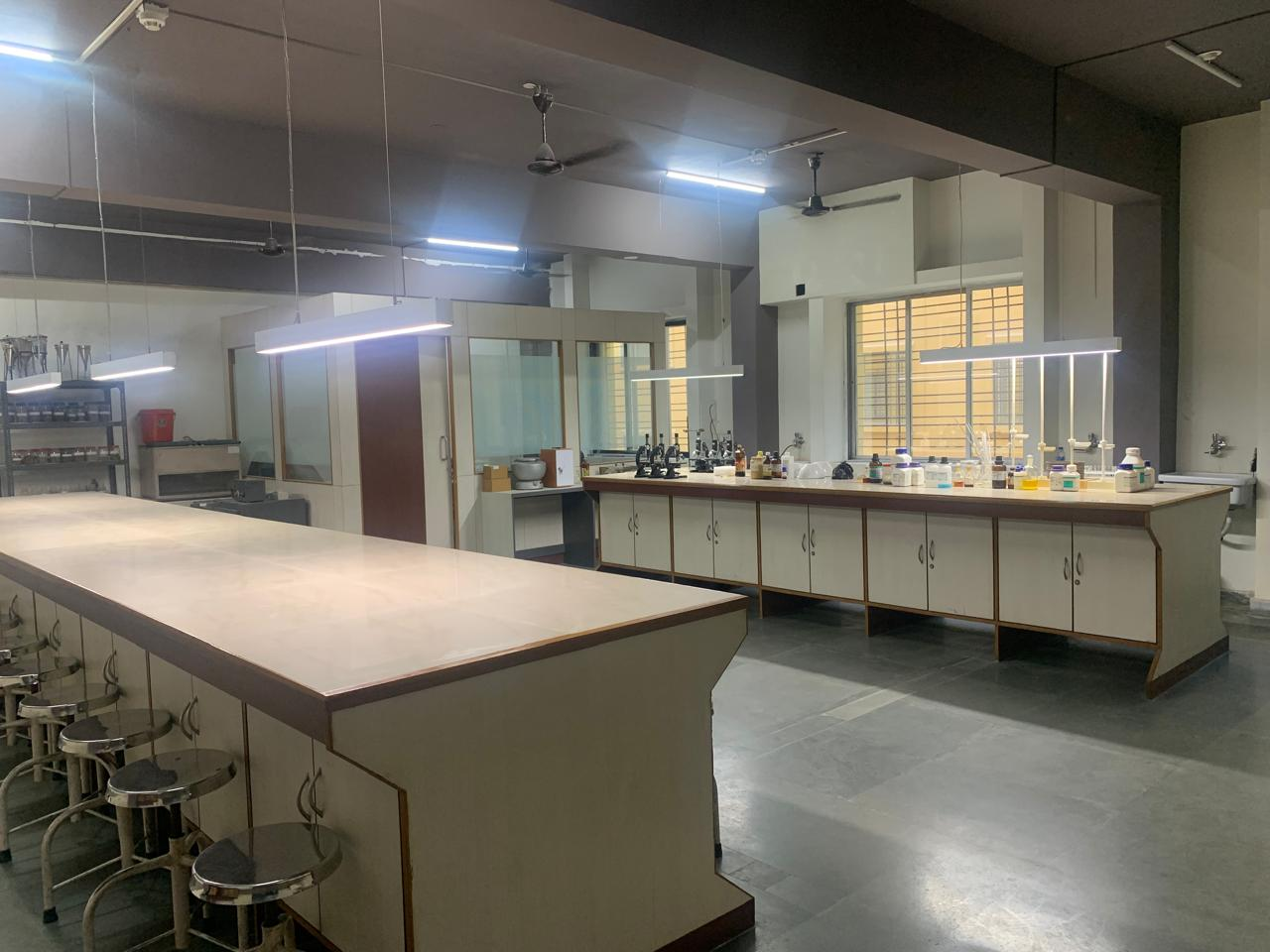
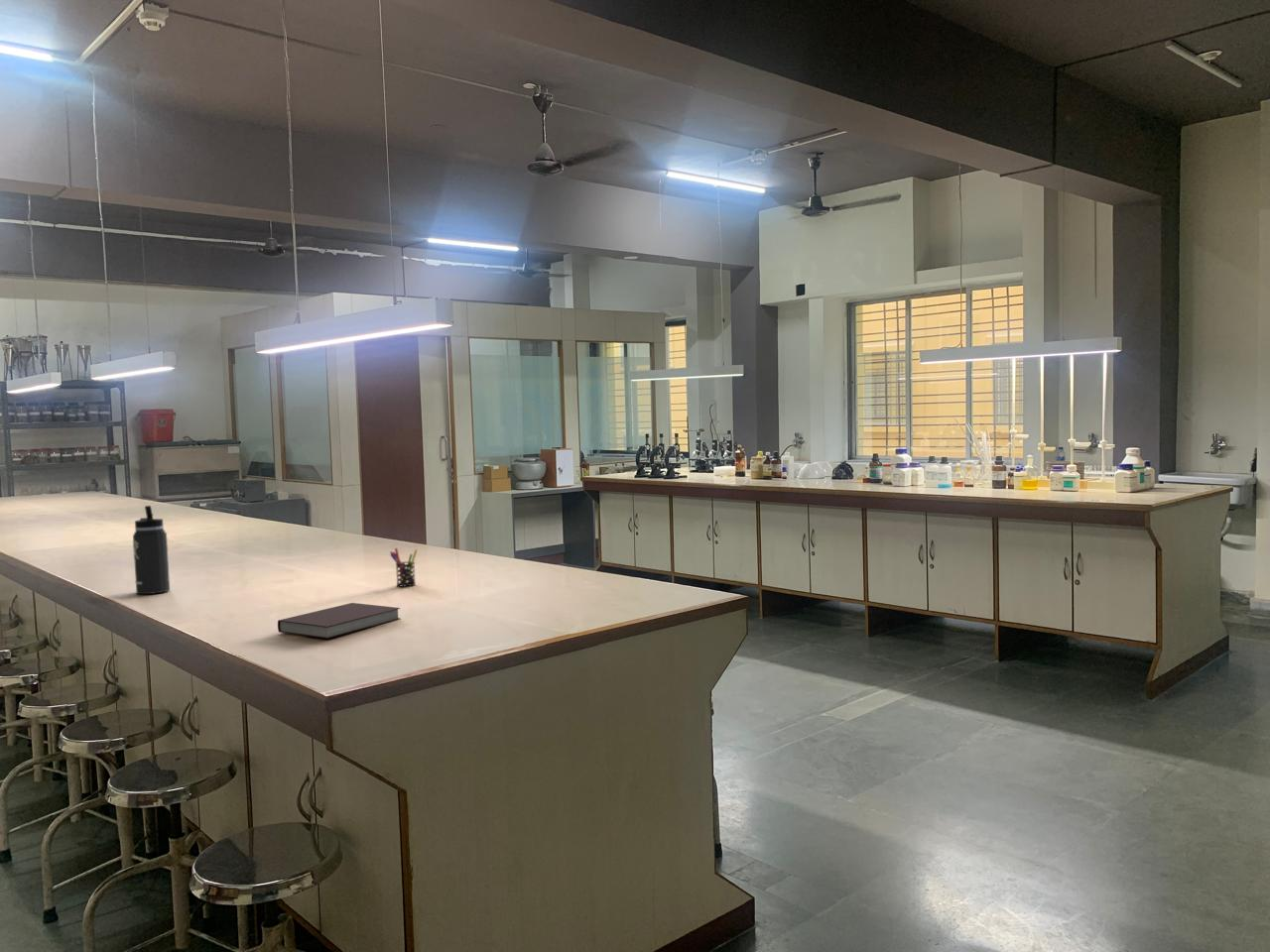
+ thermos bottle (149, 548)
+ notebook (340, 619)
+ pen holder (405, 566)
